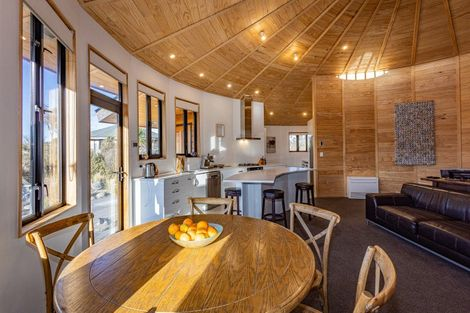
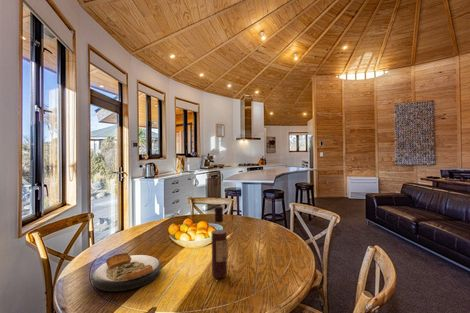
+ plate (128, 268)
+ wine bottle (219, 241)
